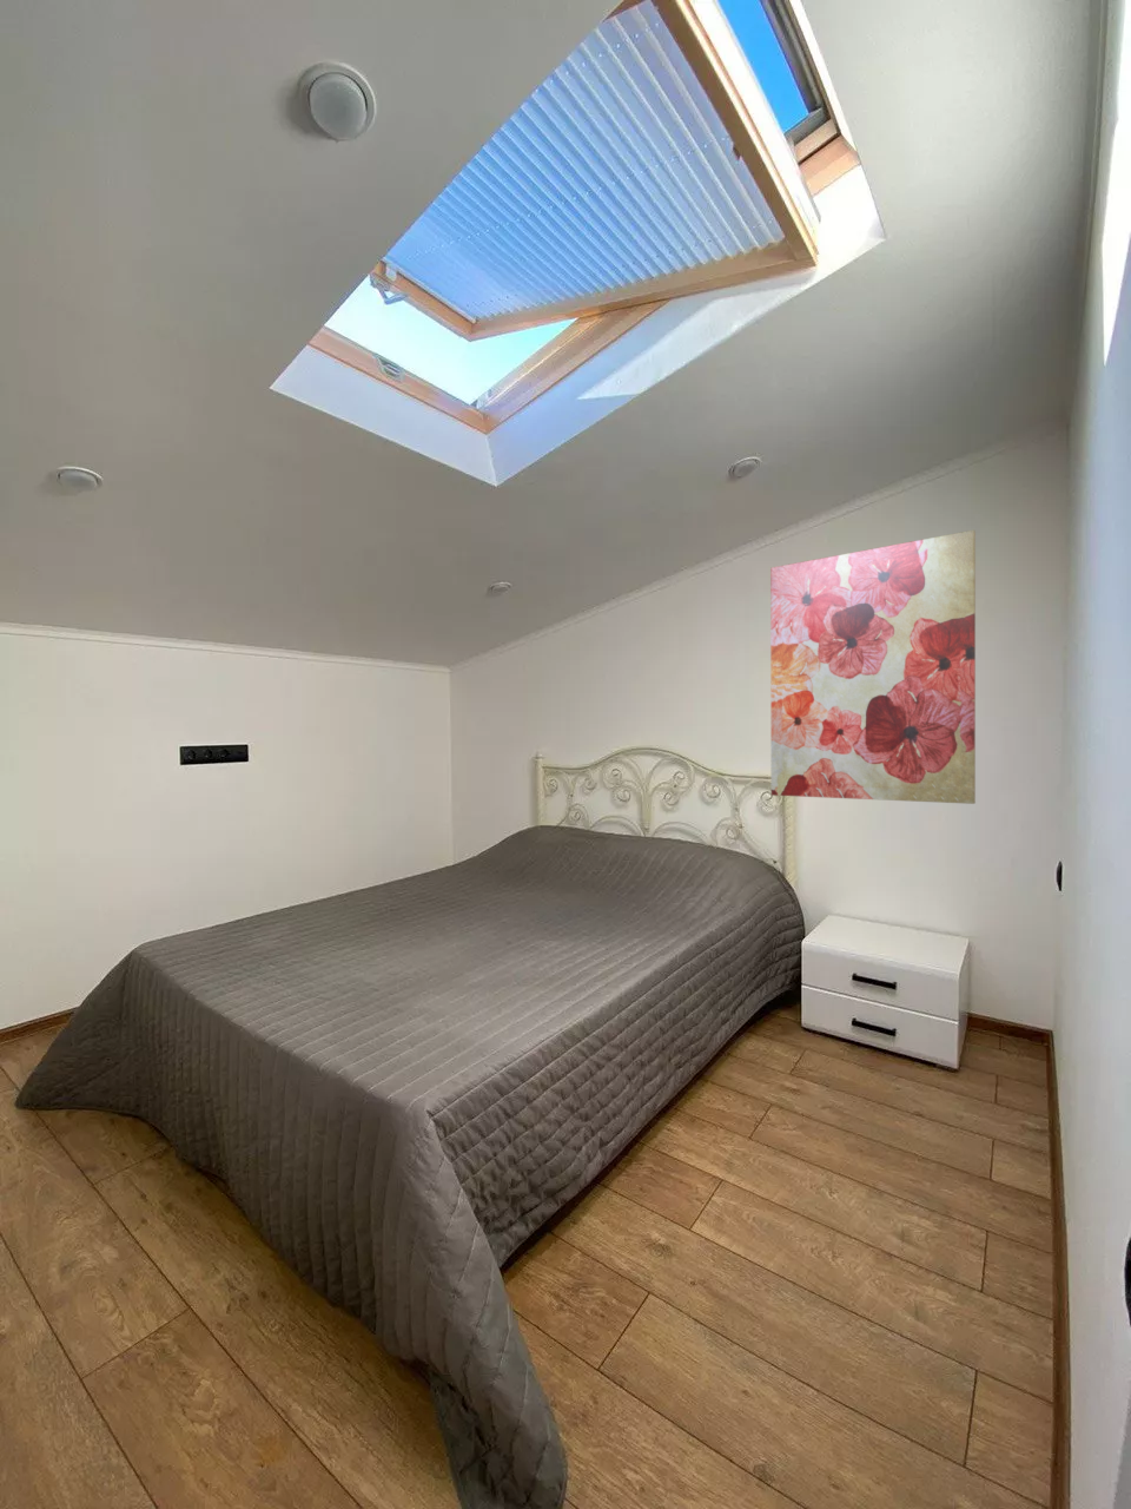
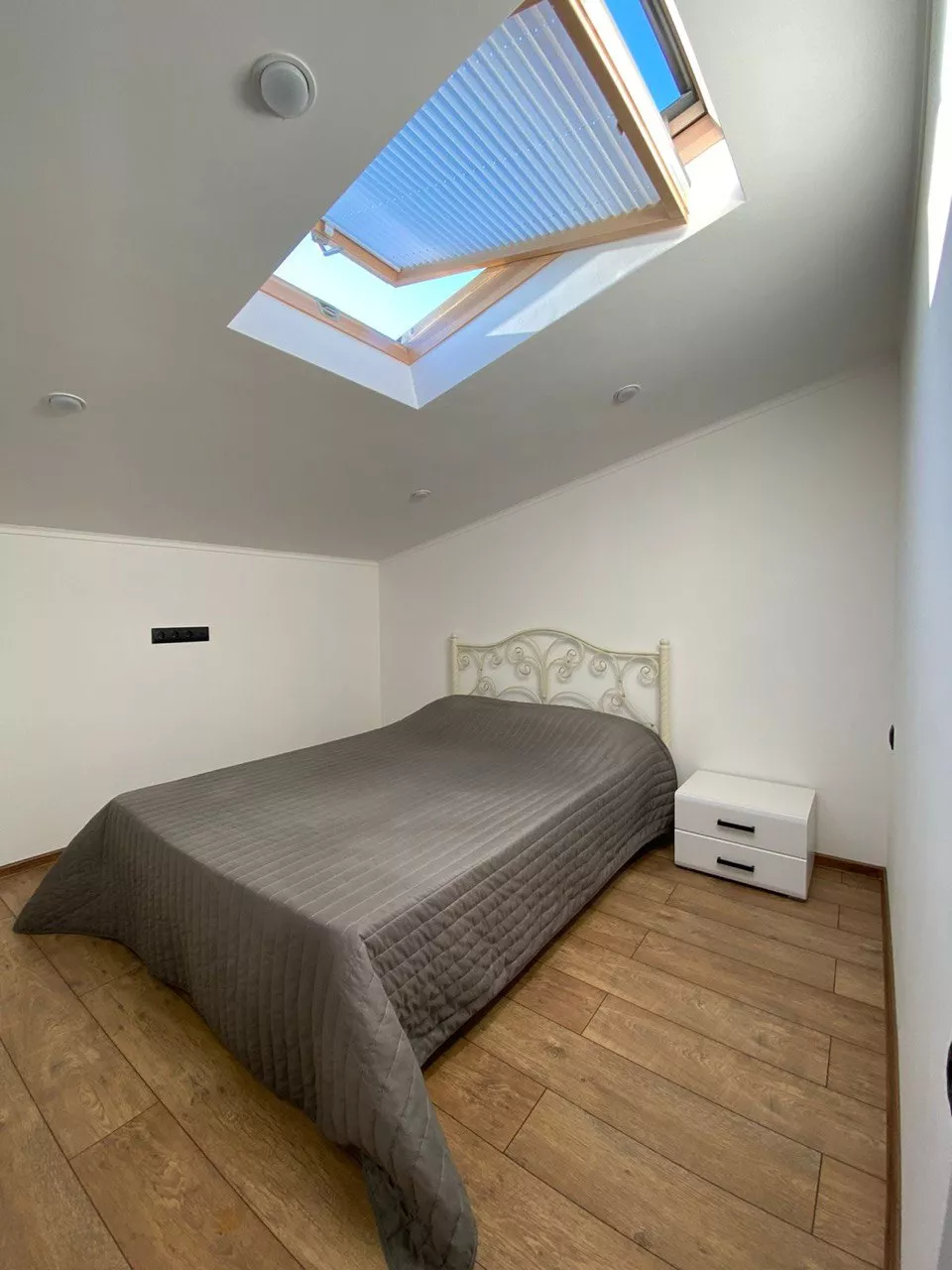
- wall art (864, 675)
